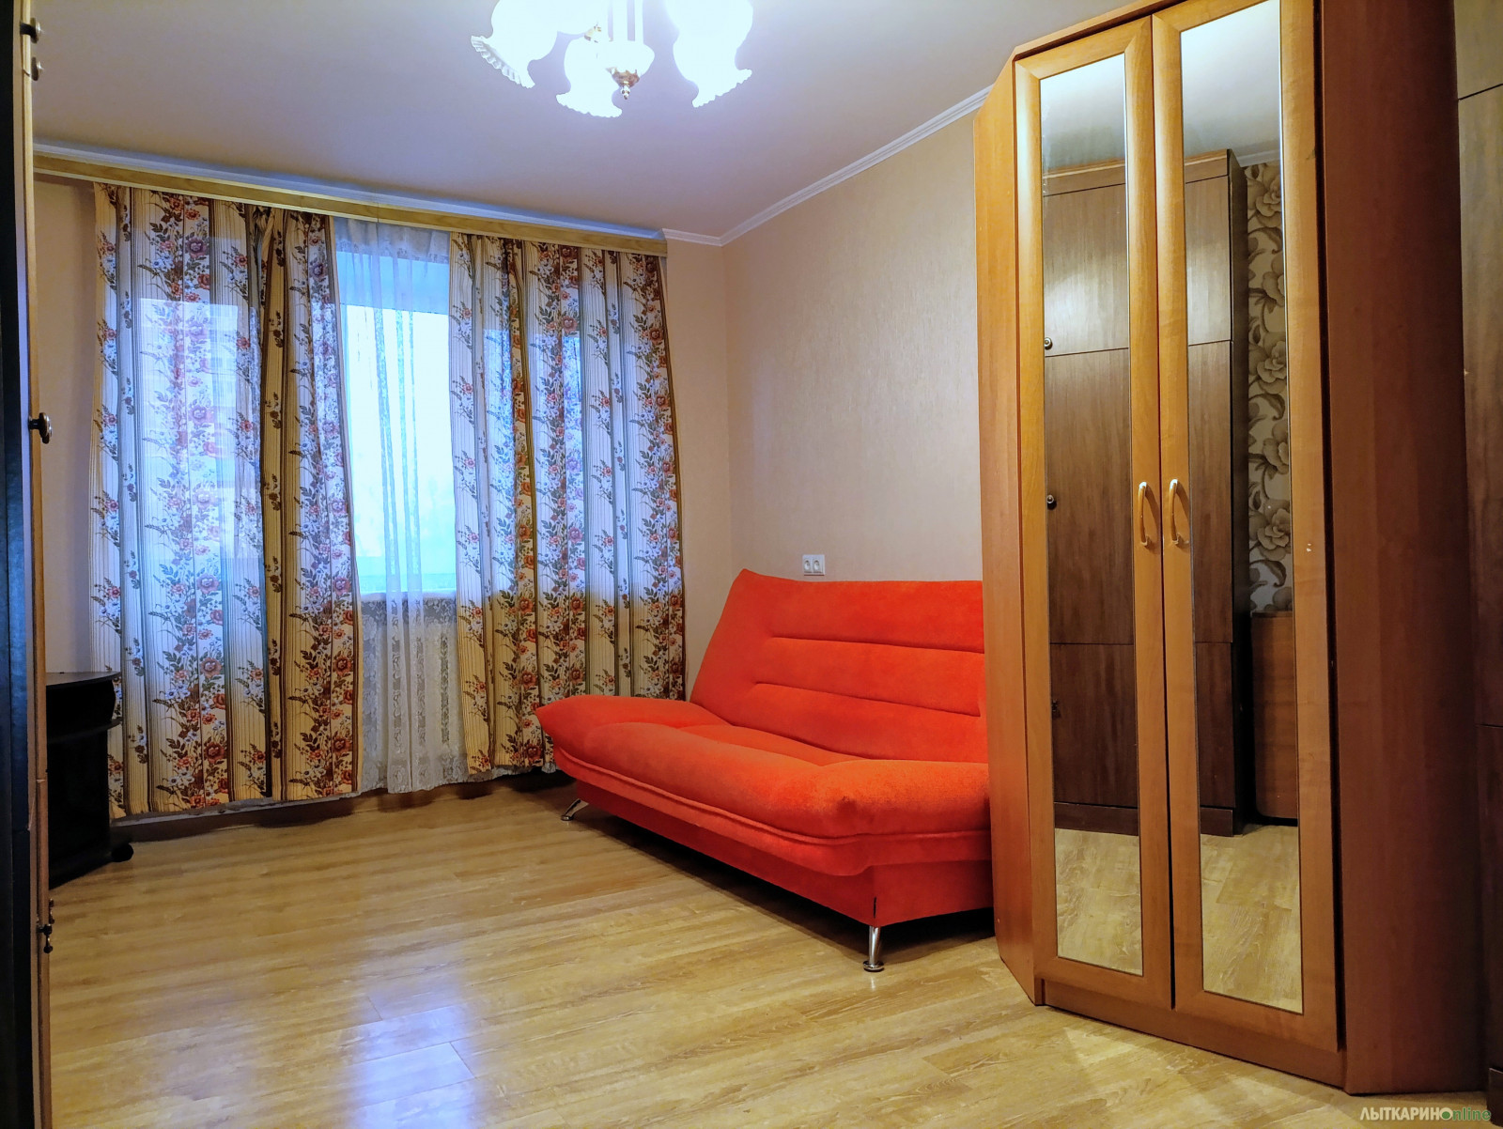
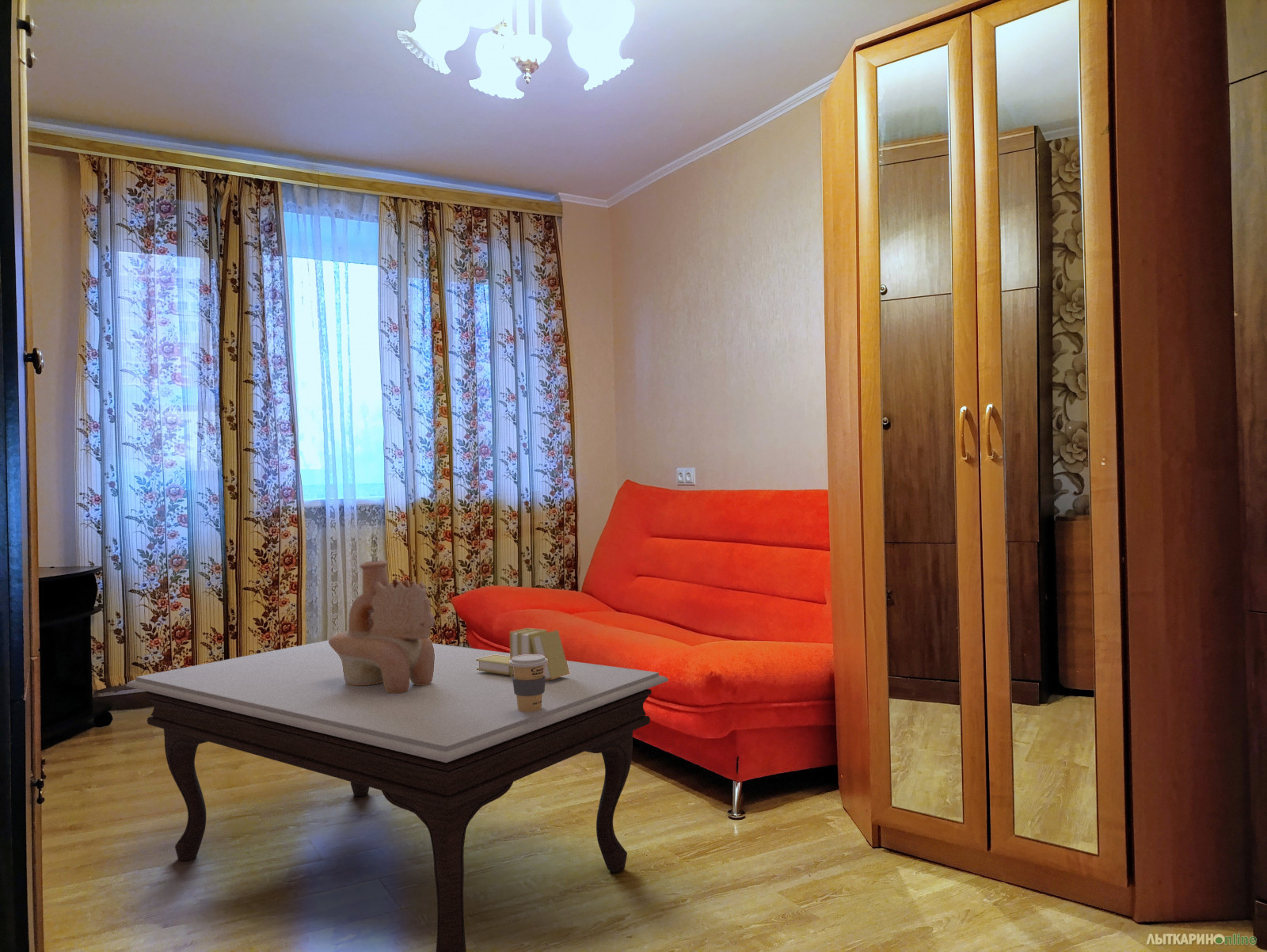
+ coffee cup (528, 682)
+ coffee table (394, 768)
+ books (522, 651)
+ decorative vase (384, 621)
